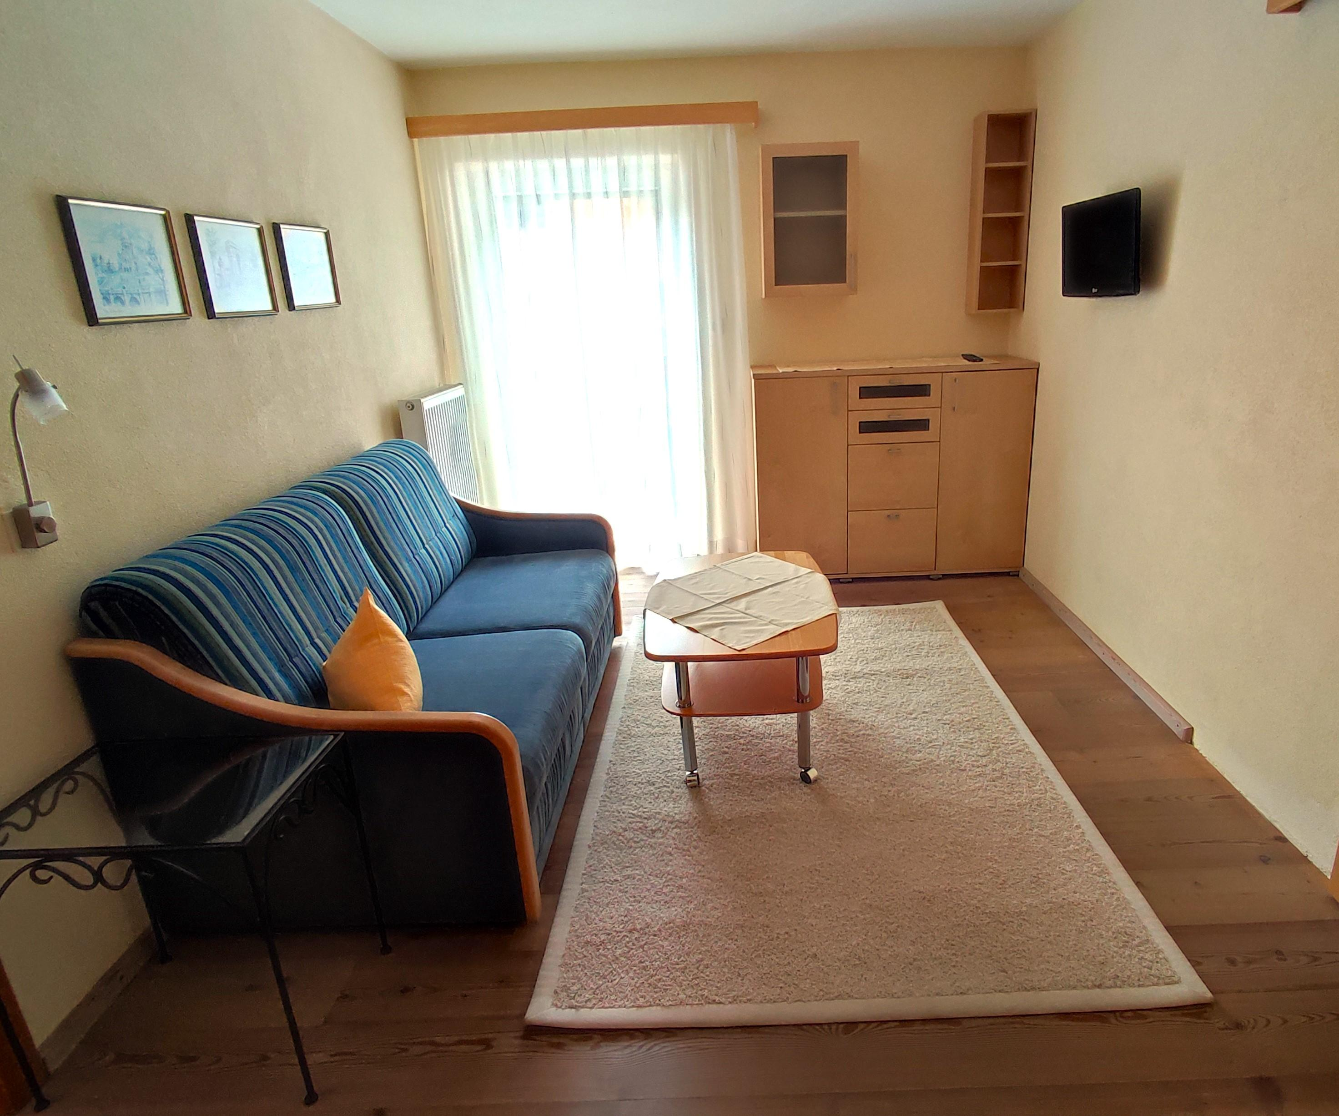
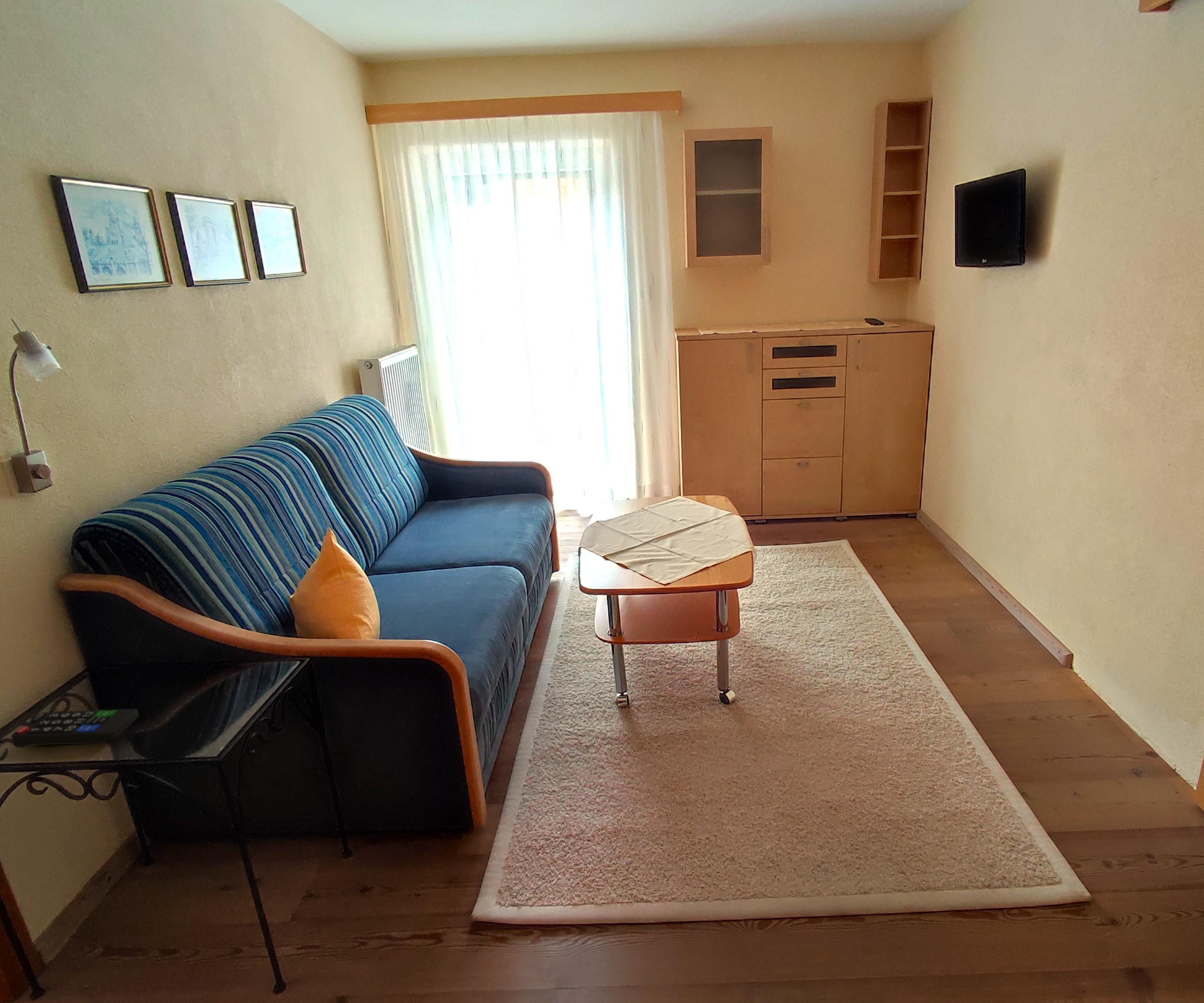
+ remote control (76, 726)
